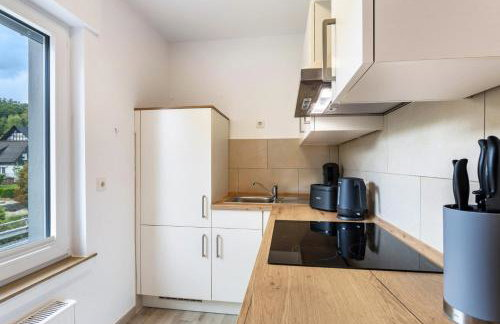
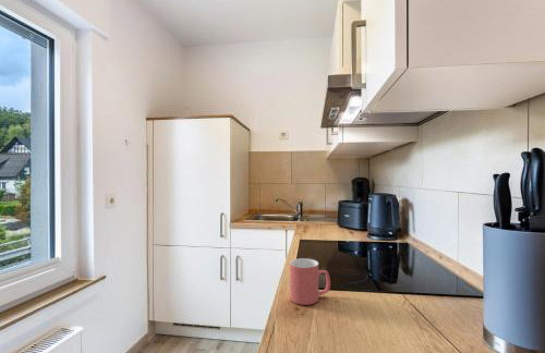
+ mug (311, 279)
